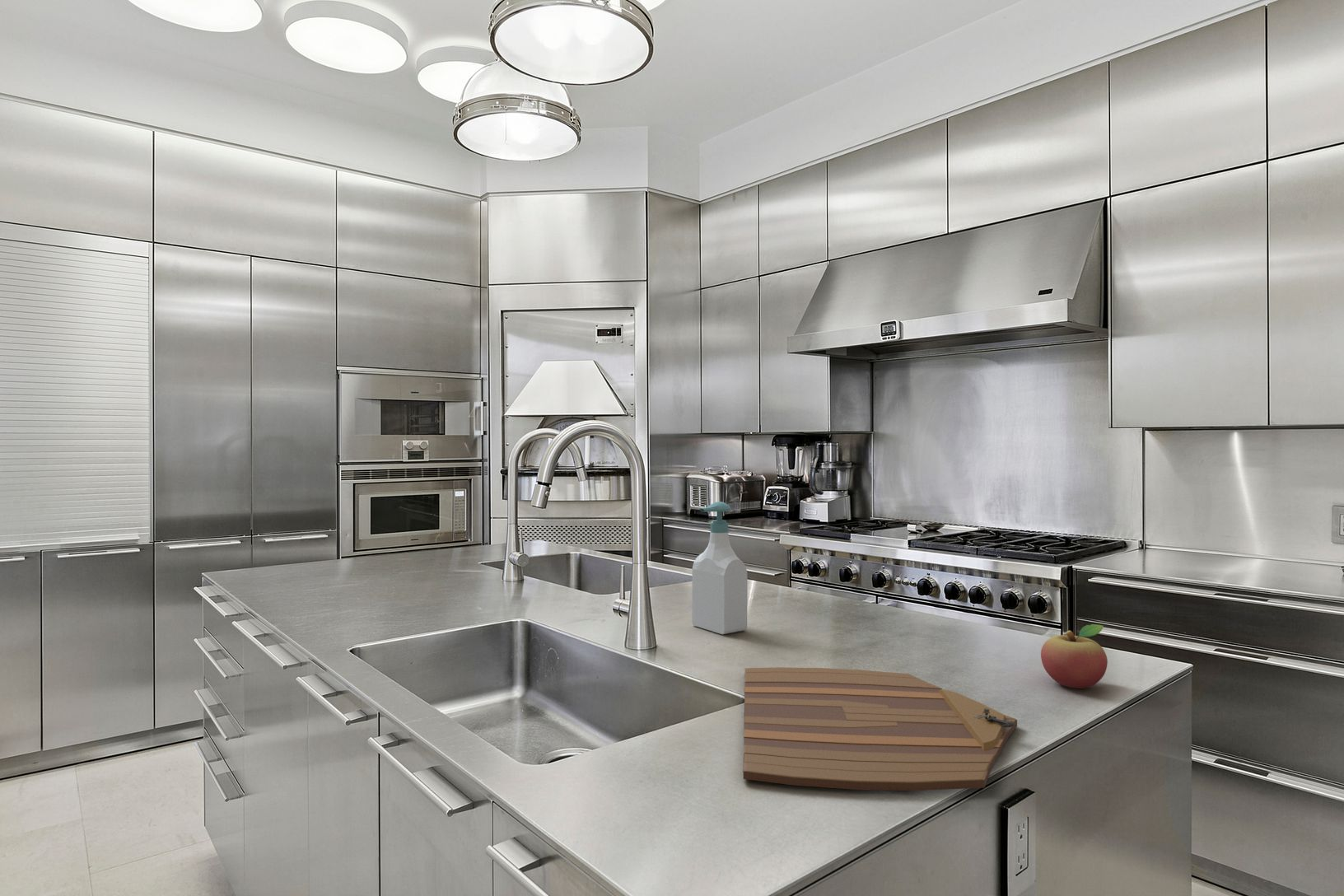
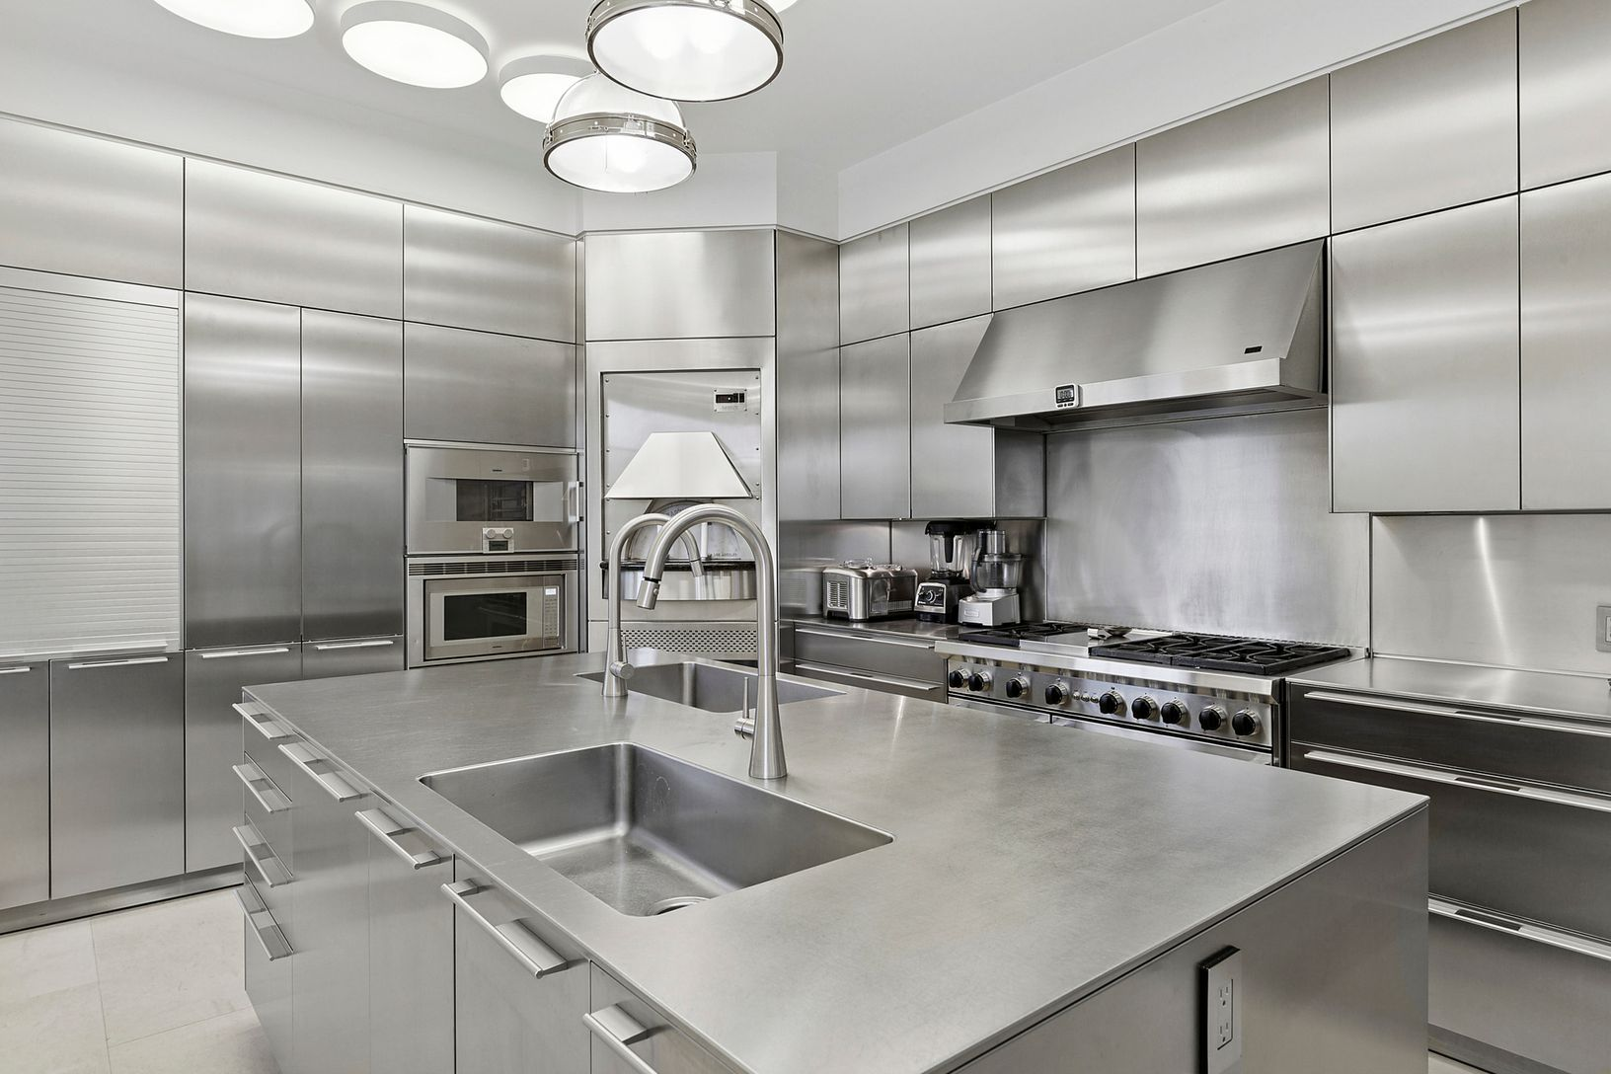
- soap bottle (716, 565)
- fruit (1073, 654)
- cutting board (878, 712)
